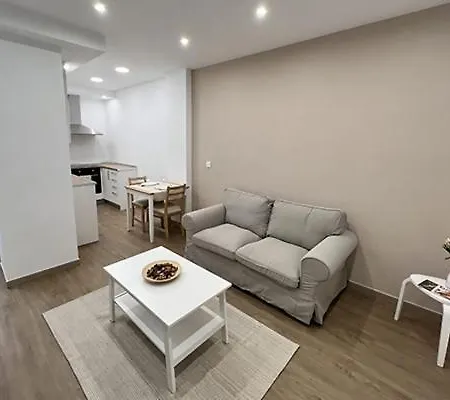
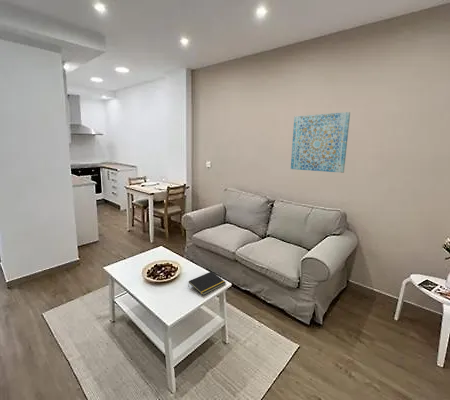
+ notepad (207, 282)
+ wall art (317, 143)
